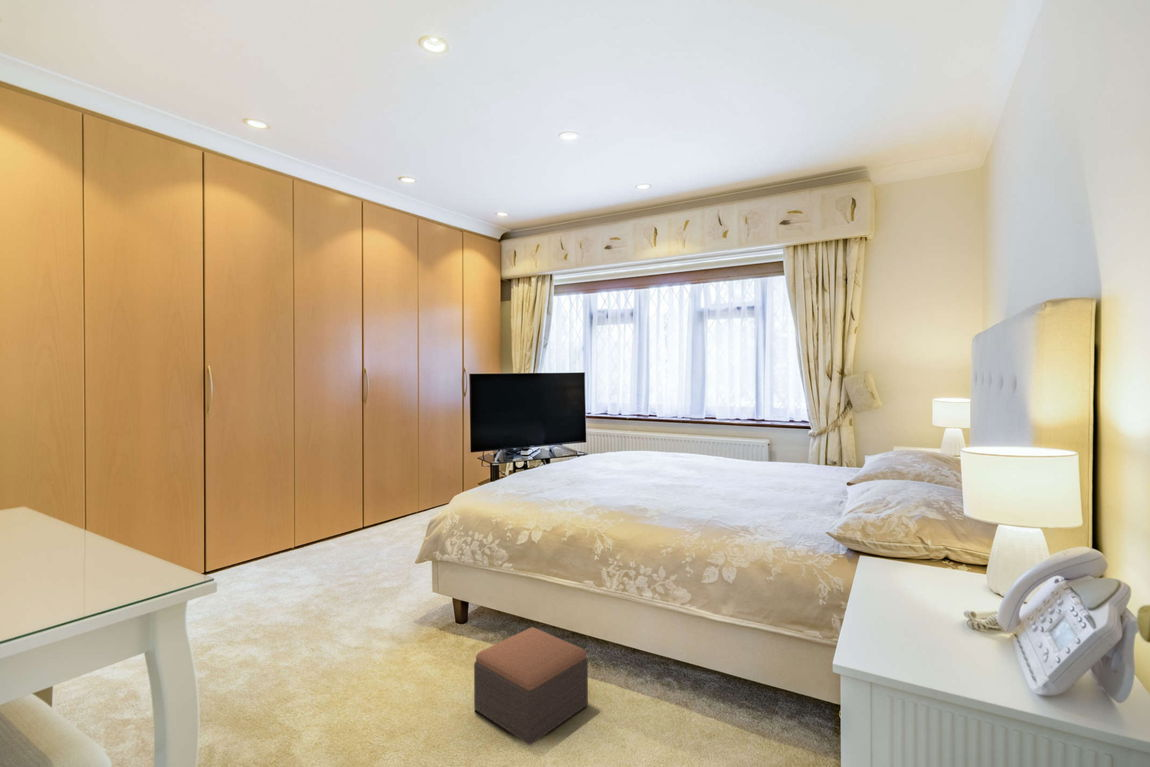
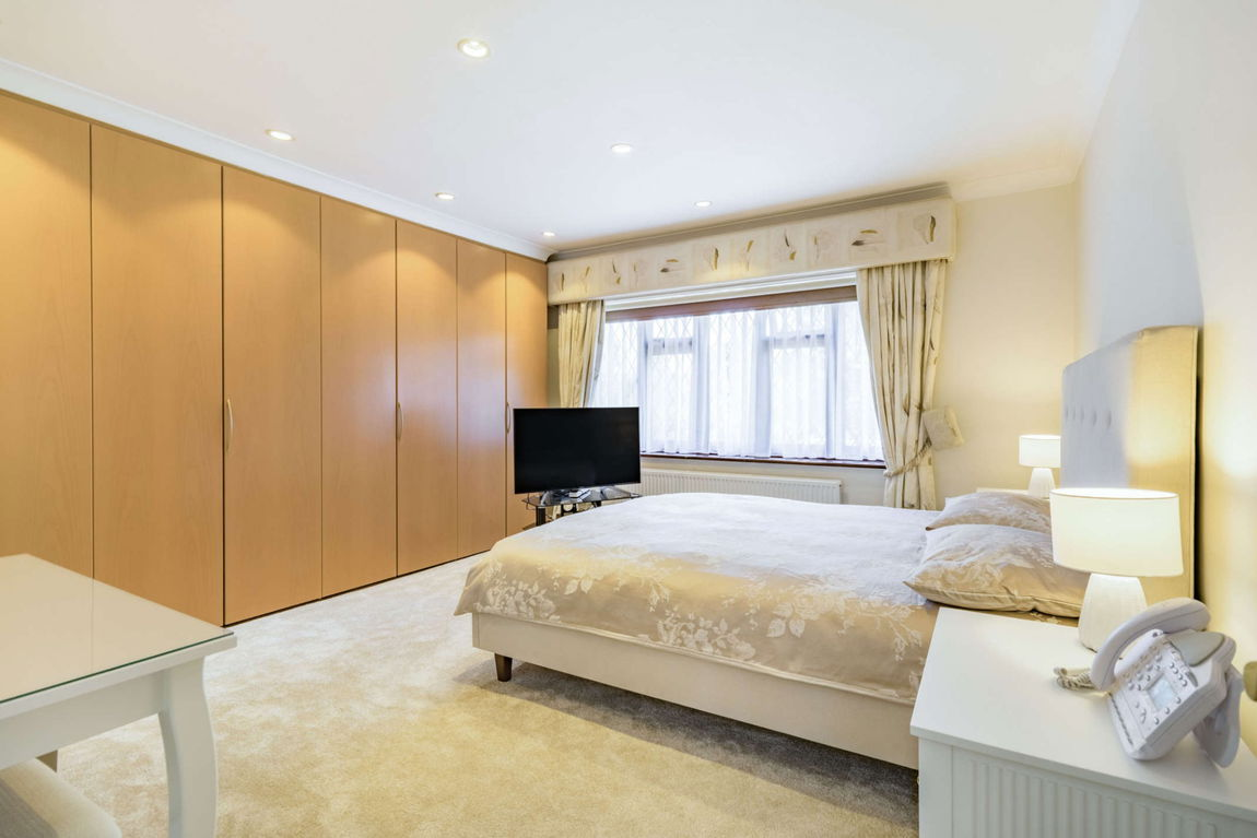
- footstool (531, 677)
